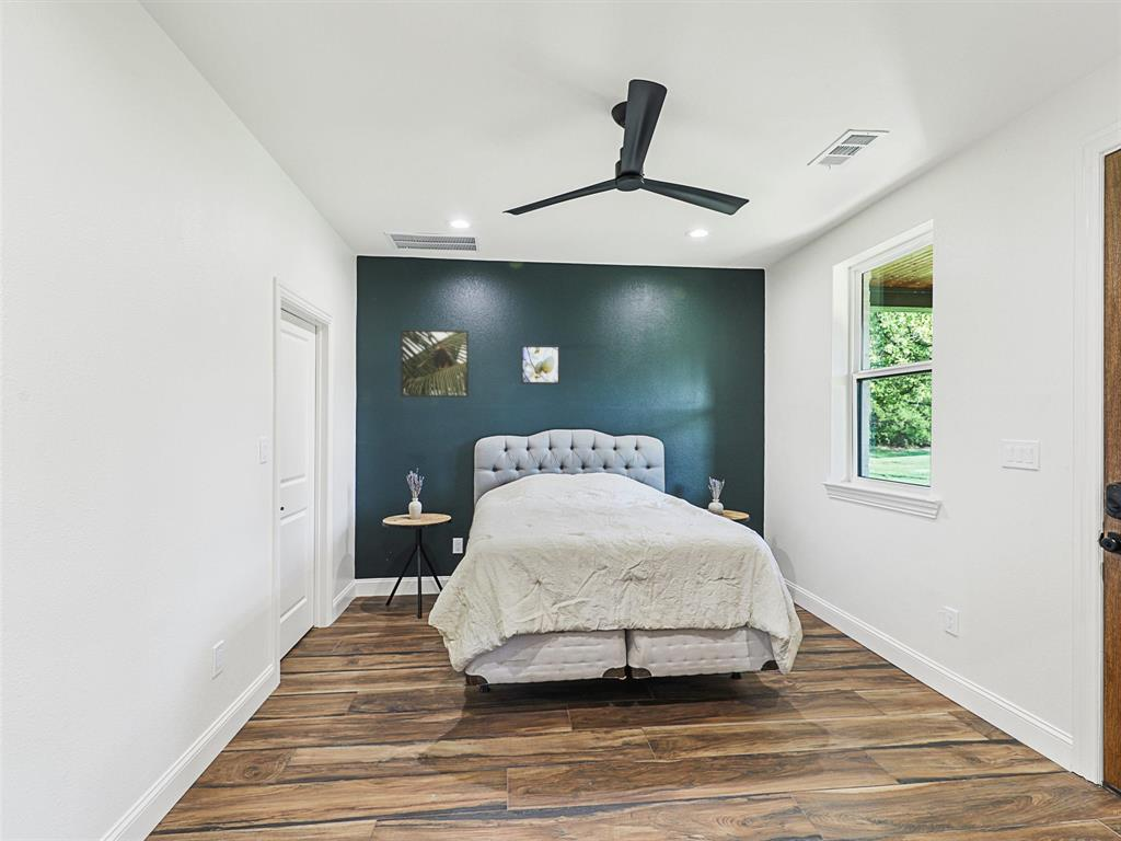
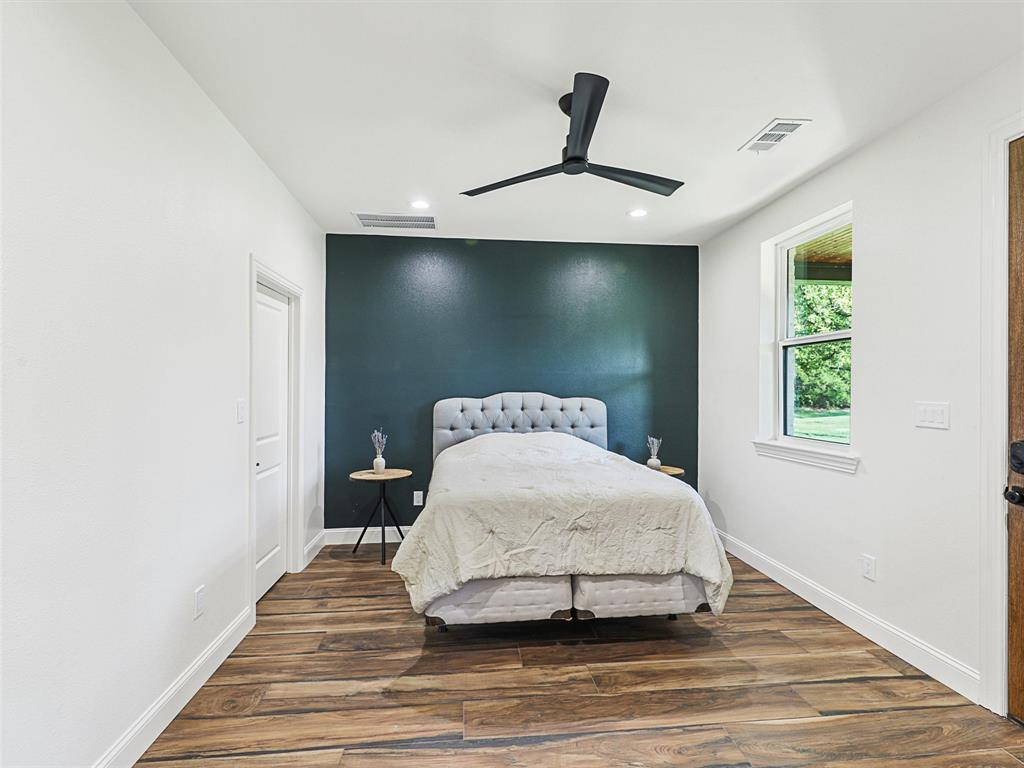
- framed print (540, 365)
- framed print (435, 362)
